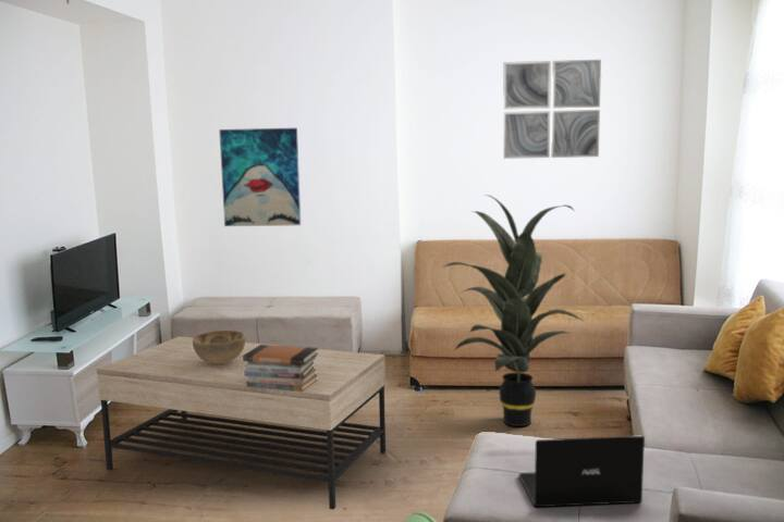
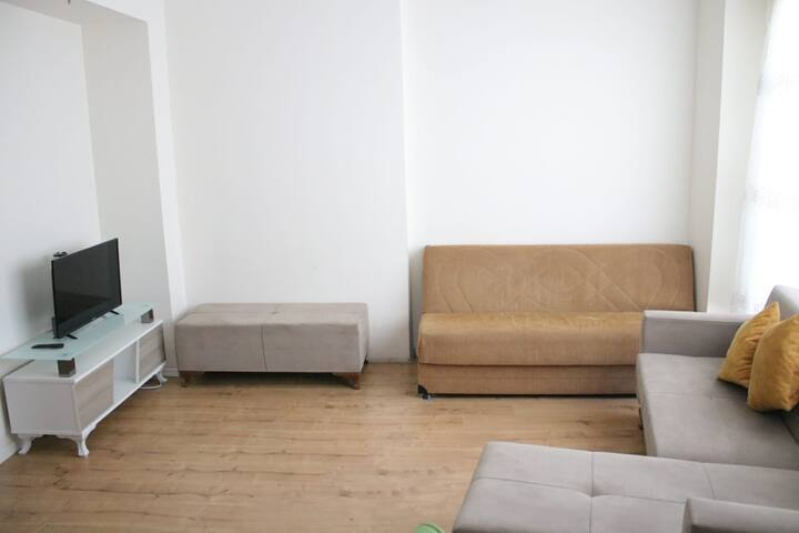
- indoor plant (509, 309)
- coffee table (246, 411)
- laptop (578, 457)
- wall art (260, 177)
- book stack (281, 366)
- decorative bowl (219, 348)
- wall art (552, 108)
